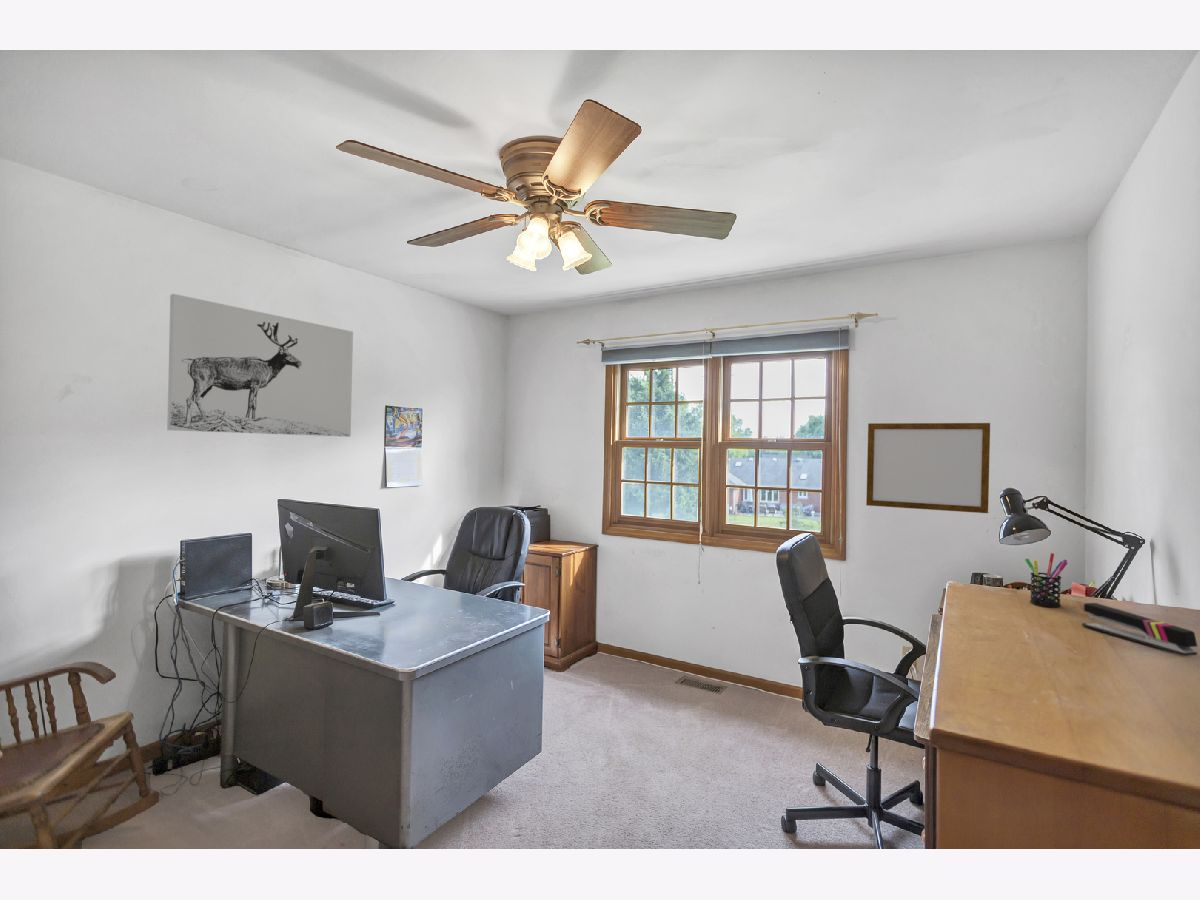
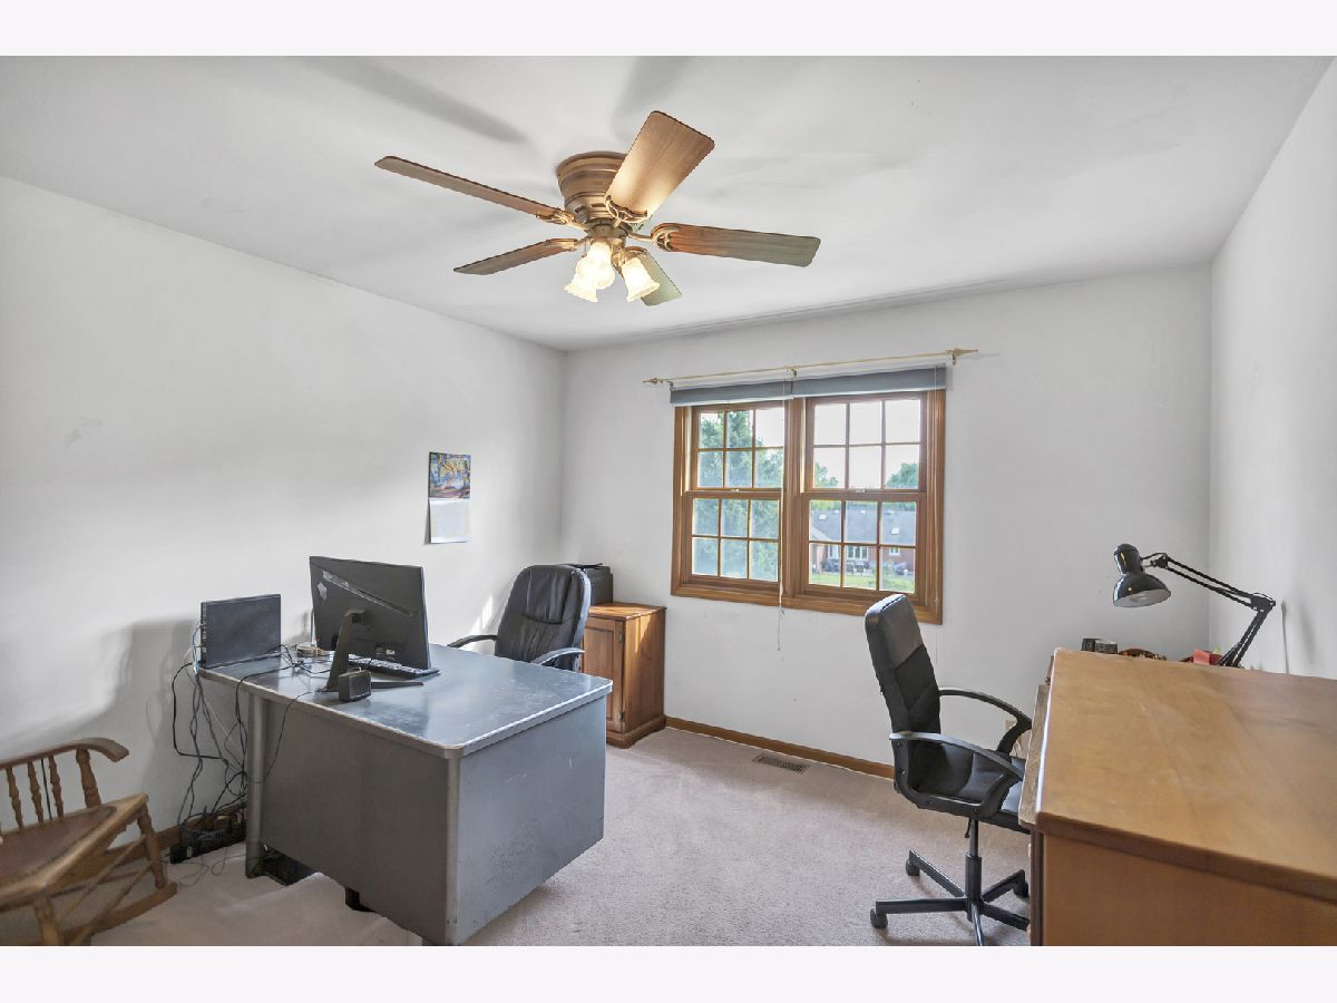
- stapler (1135, 626)
- pen holder (1043, 578)
- wall art (271, 374)
- writing board (925, 466)
